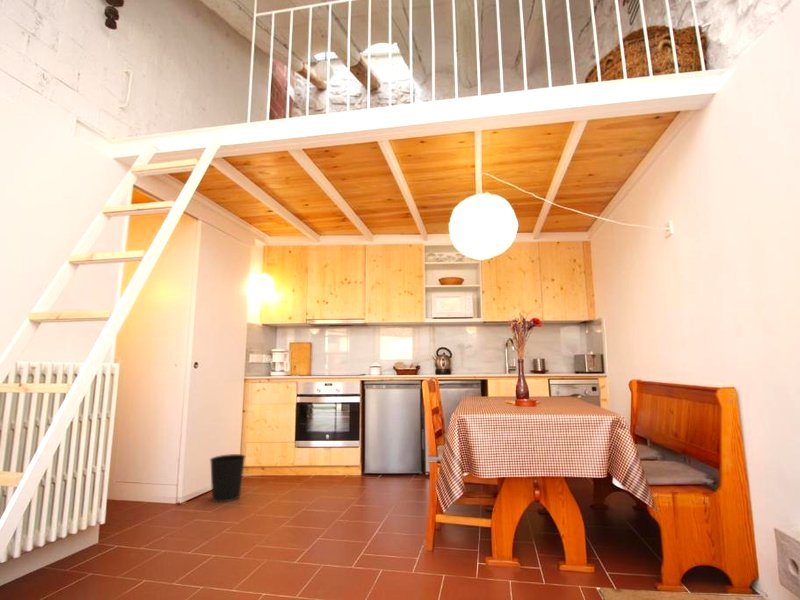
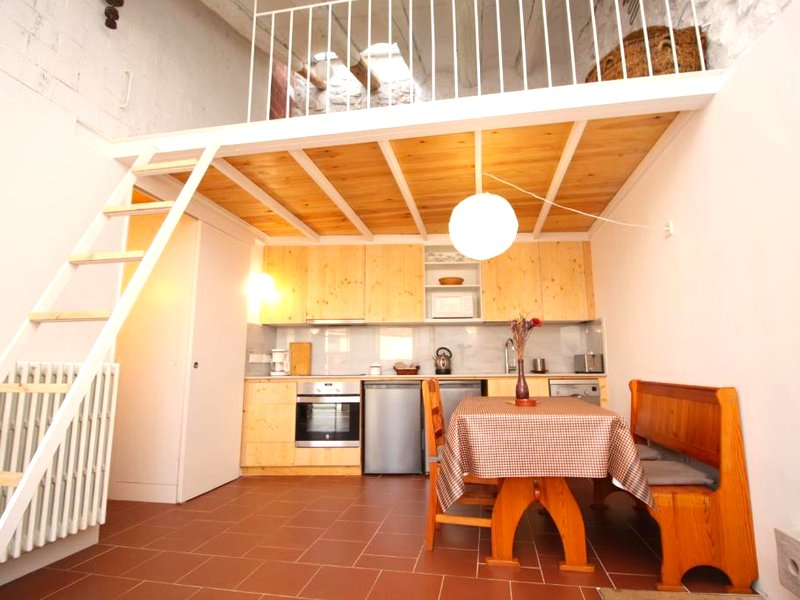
- wastebasket (227, 477)
